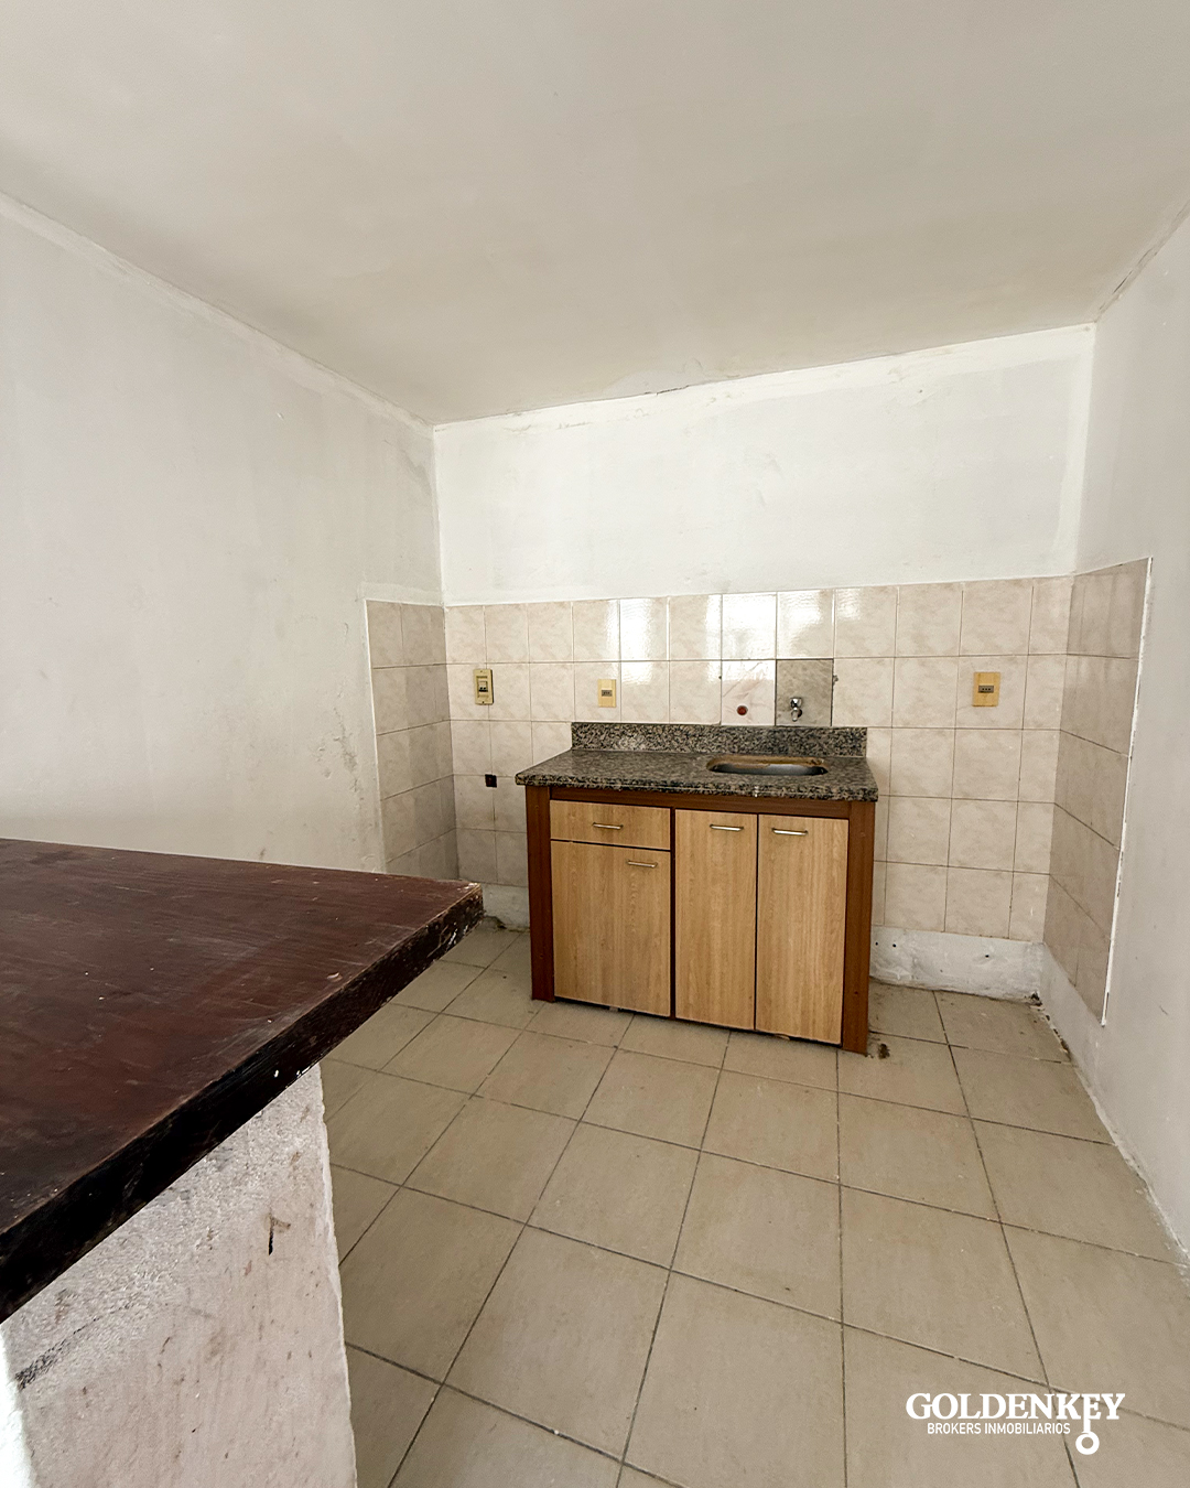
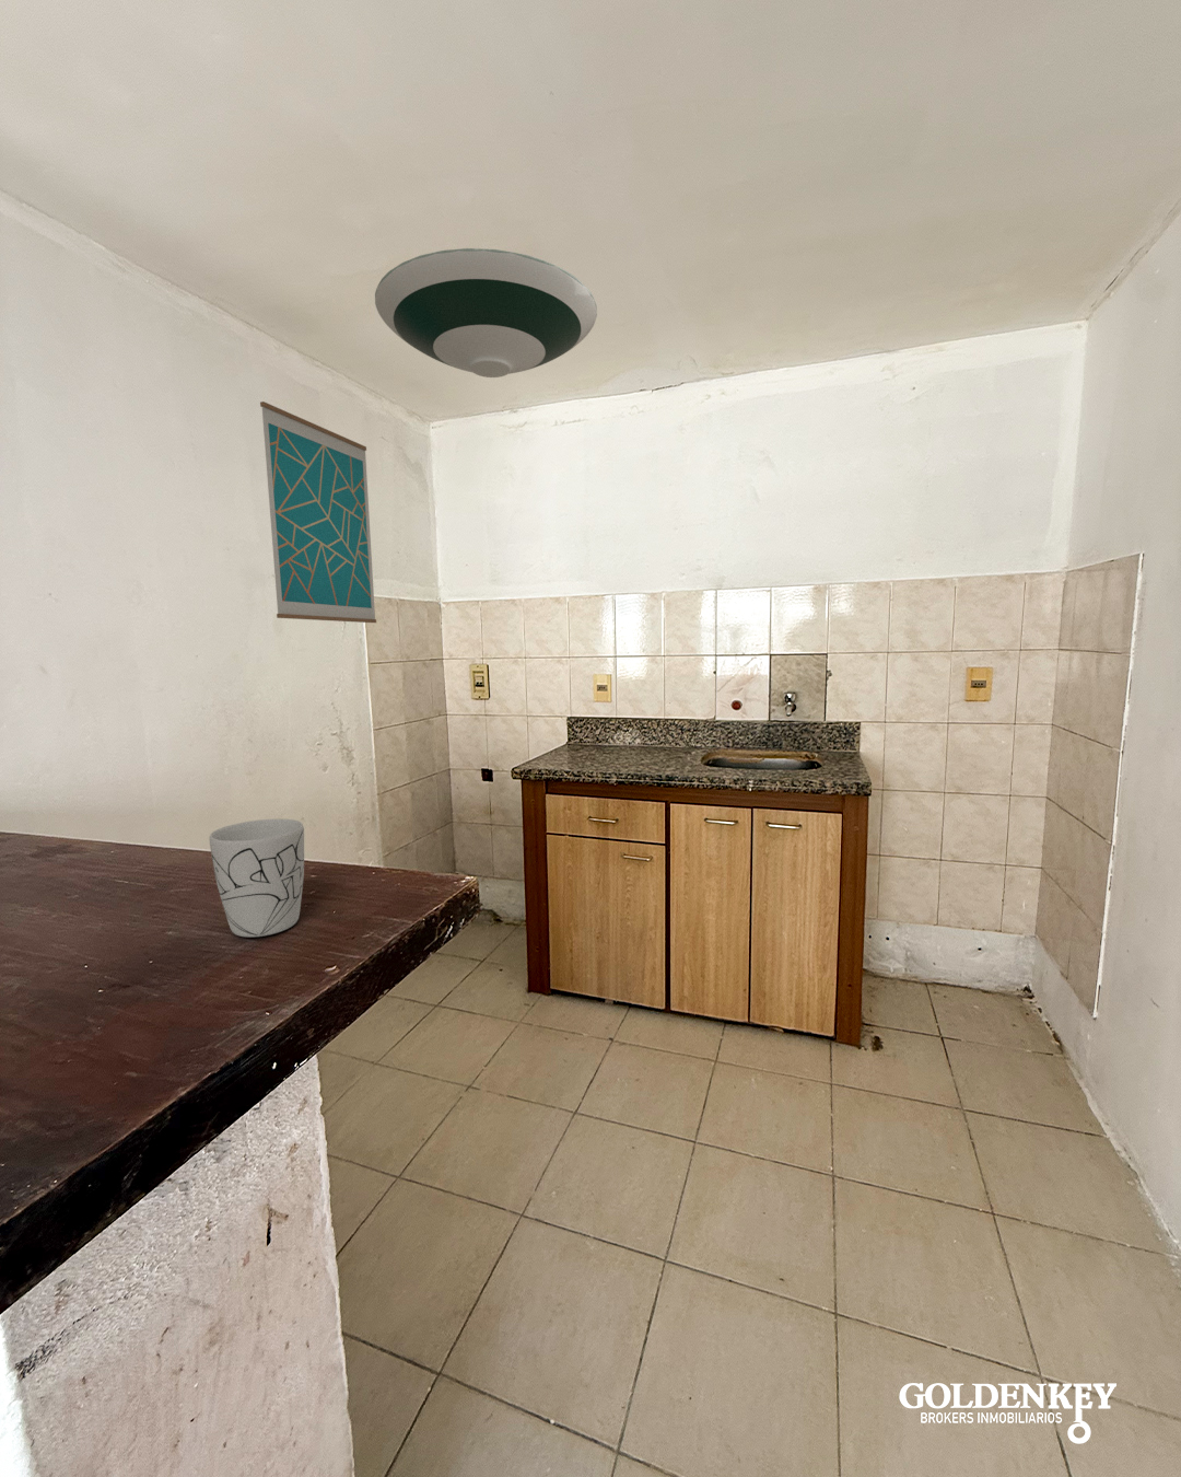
+ mug (264, 872)
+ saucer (489, 341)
+ wall art (325, 526)
